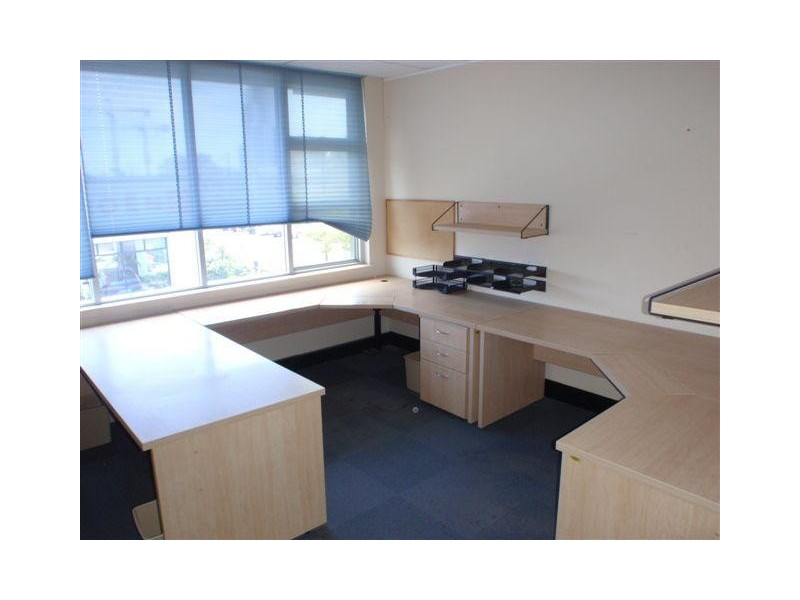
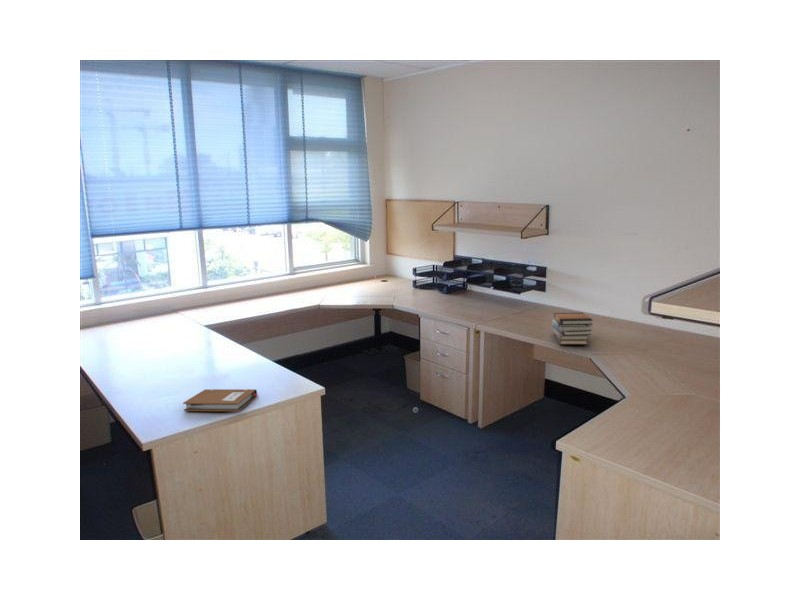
+ notebook (223, 399)
+ book stack (571, 327)
